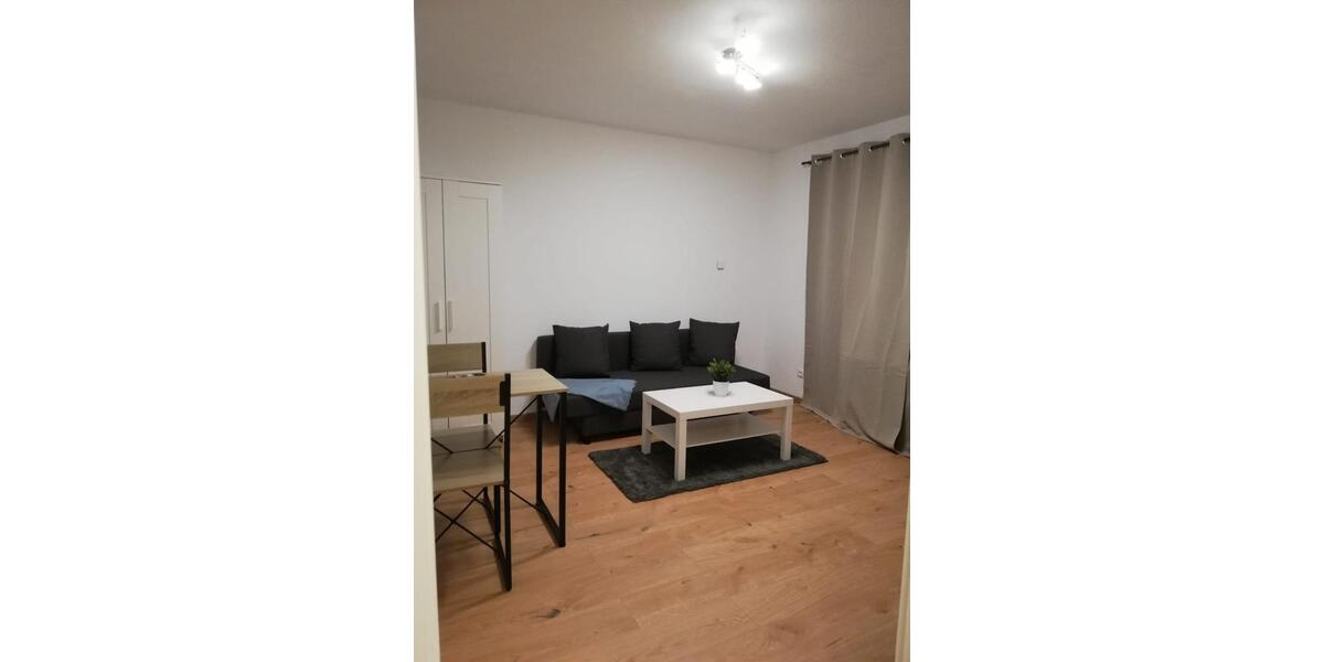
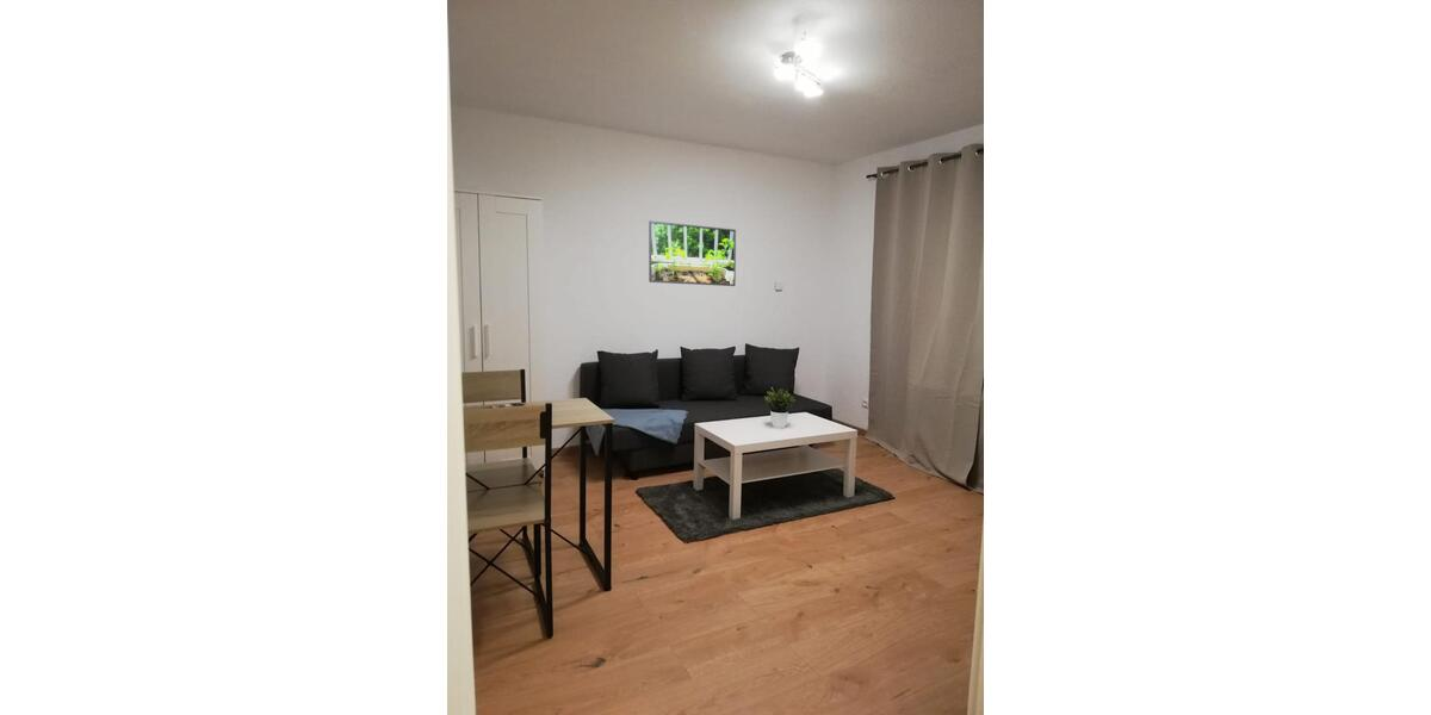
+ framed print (693, 254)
